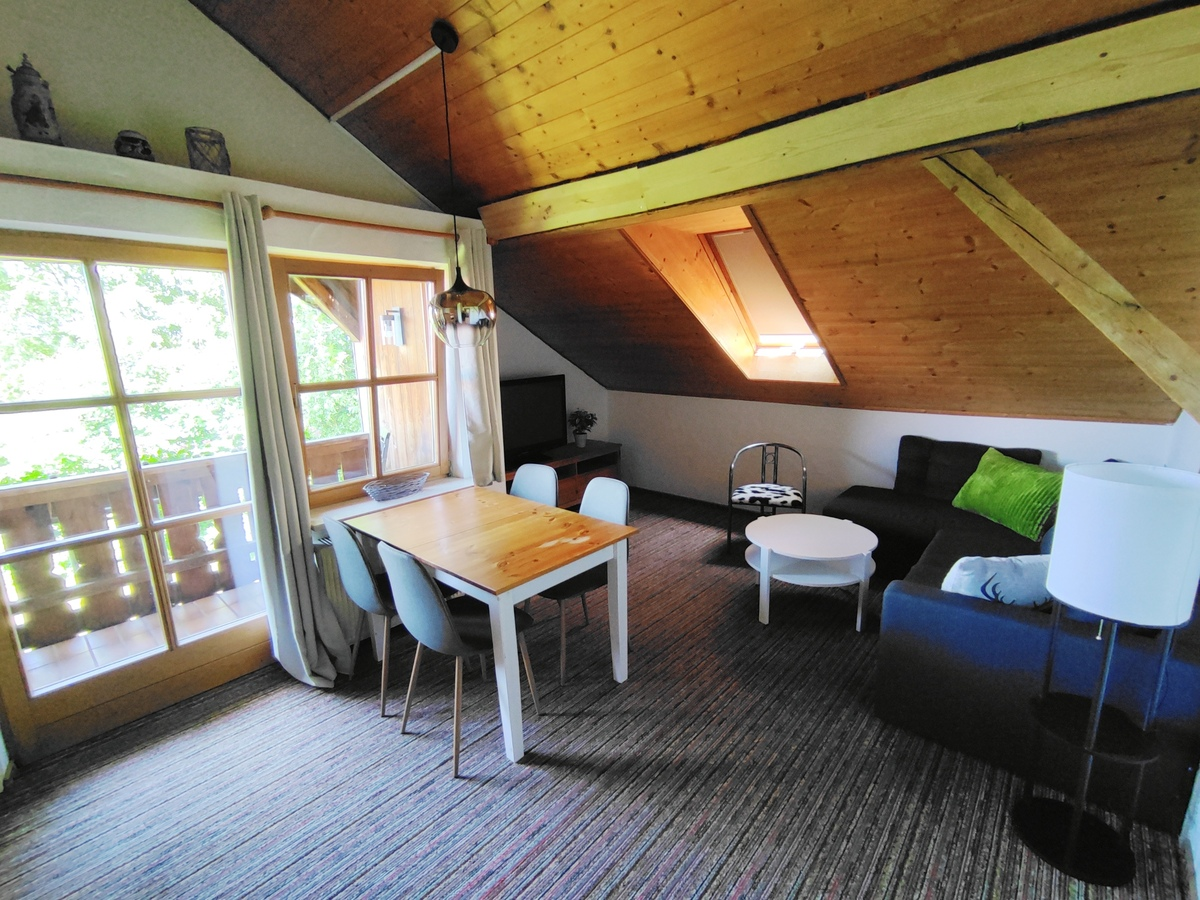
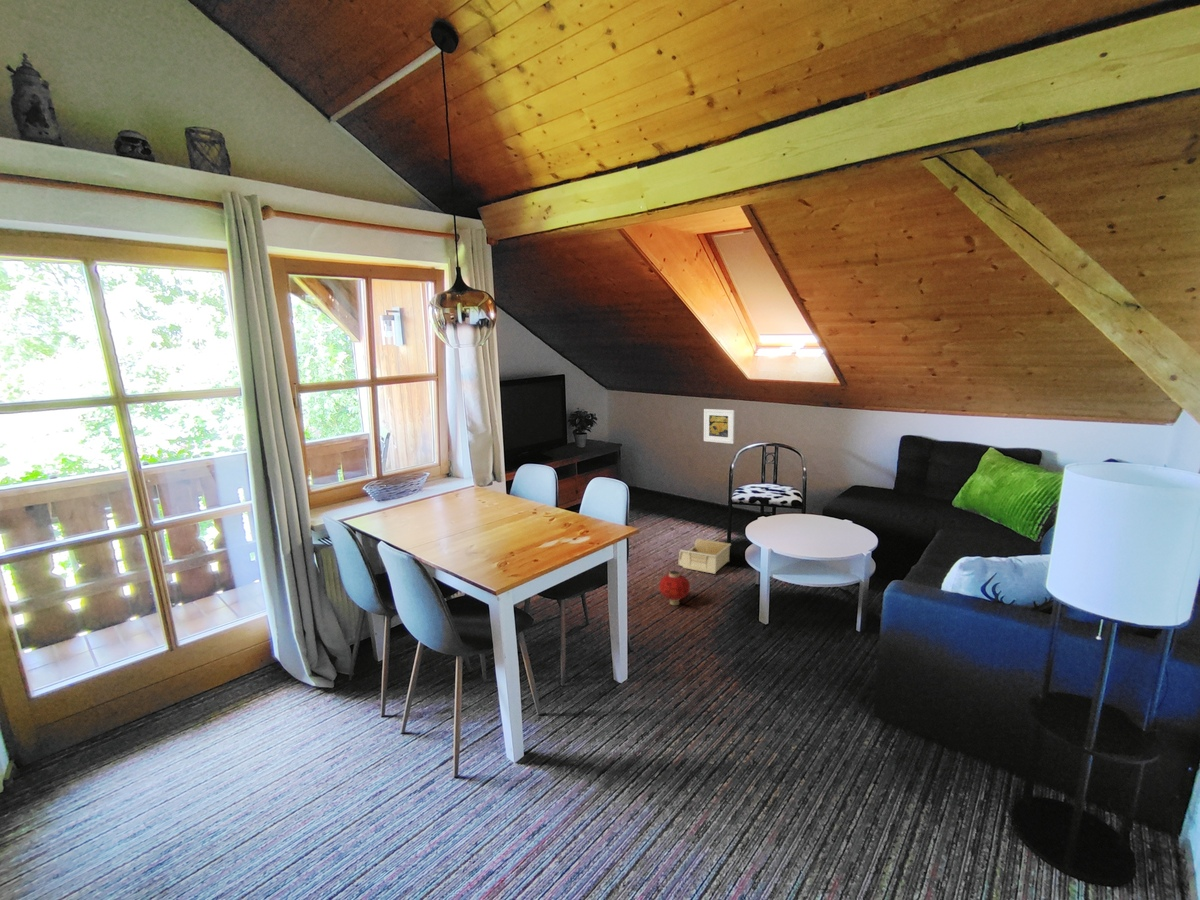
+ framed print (718, 426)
+ storage bin (704, 555)
+ lantern (674, 579)
